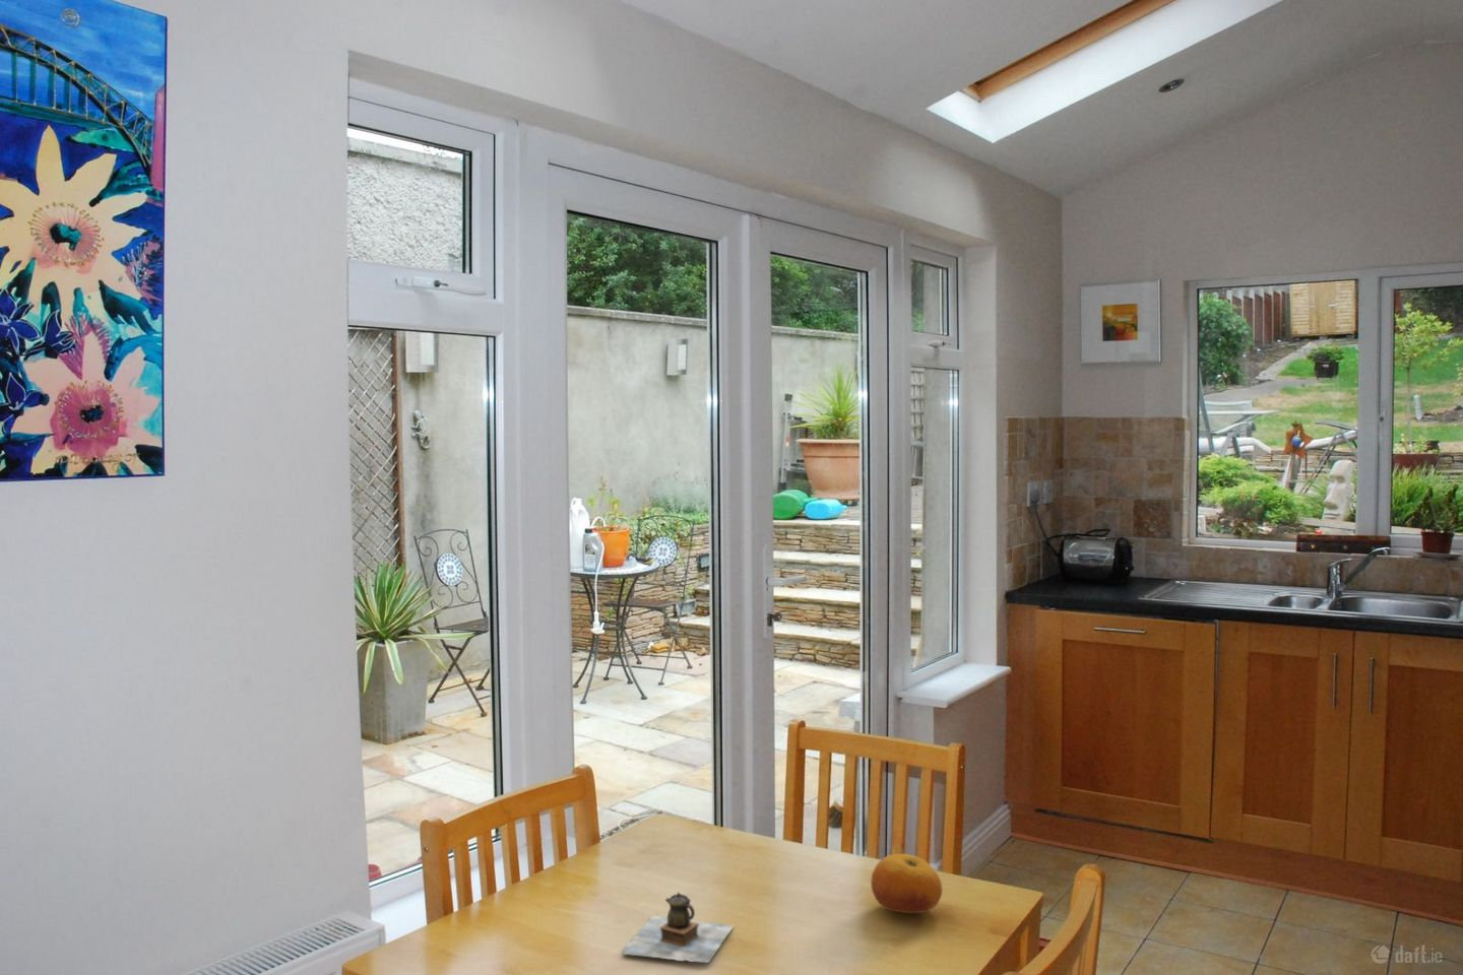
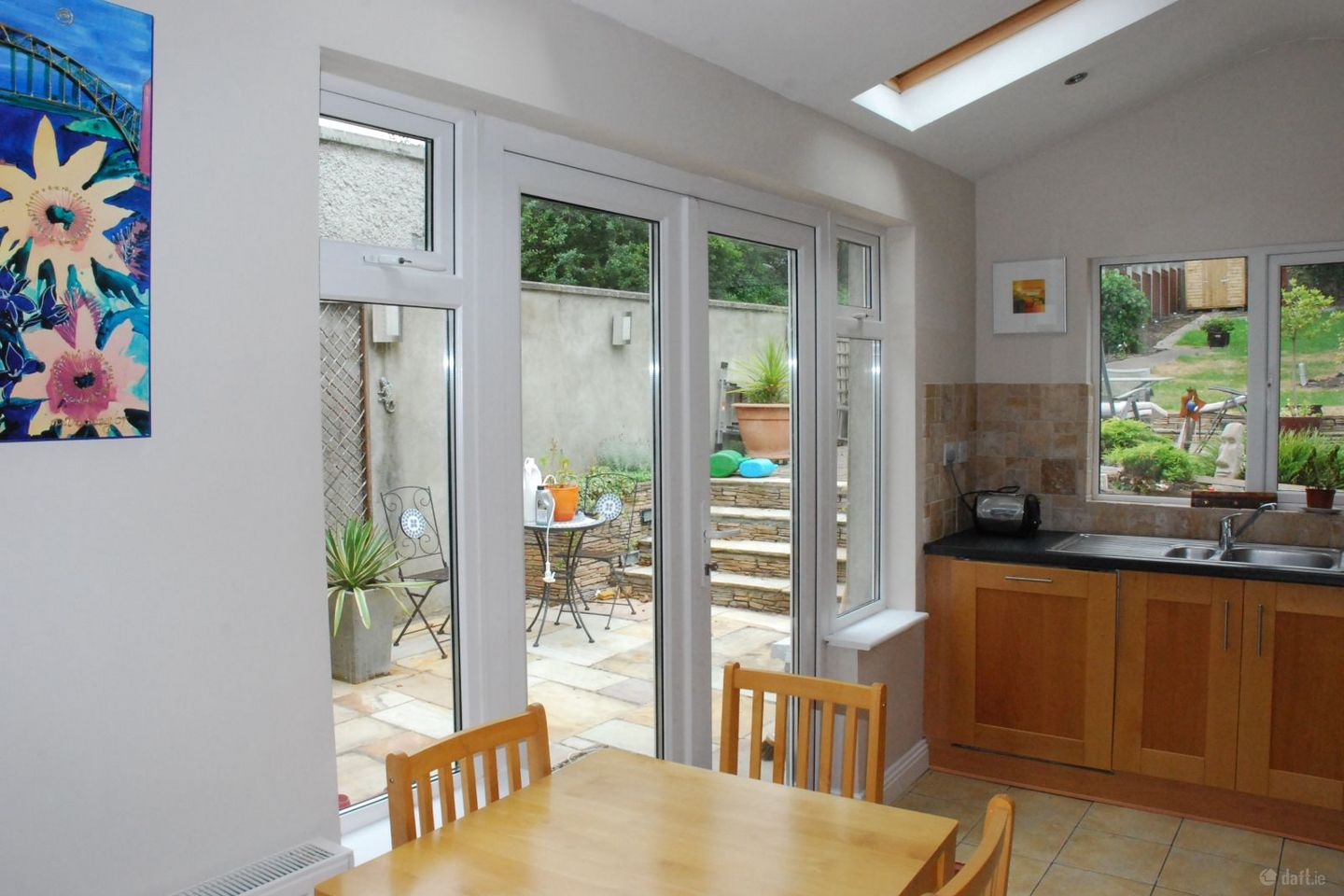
- teapot (678, 915)
- fruit (906, 884)
